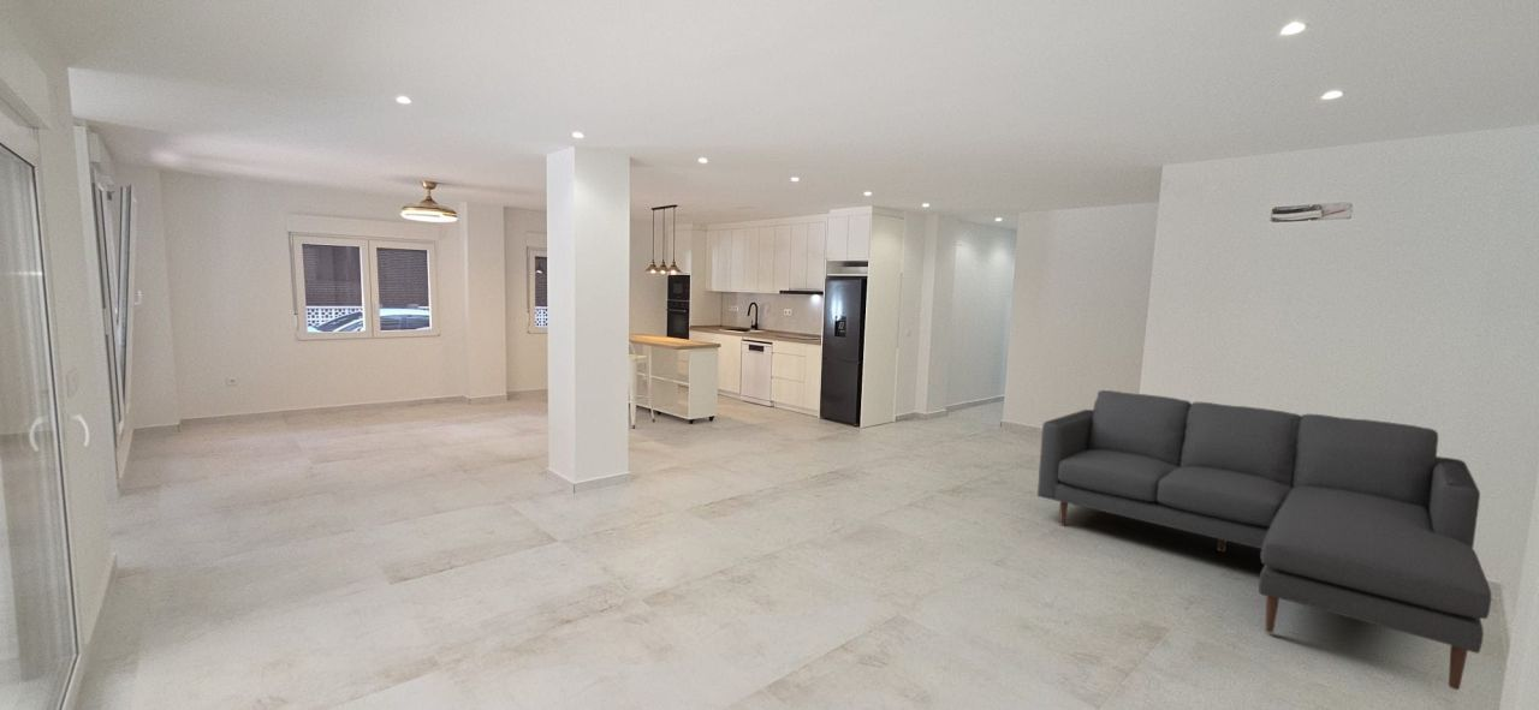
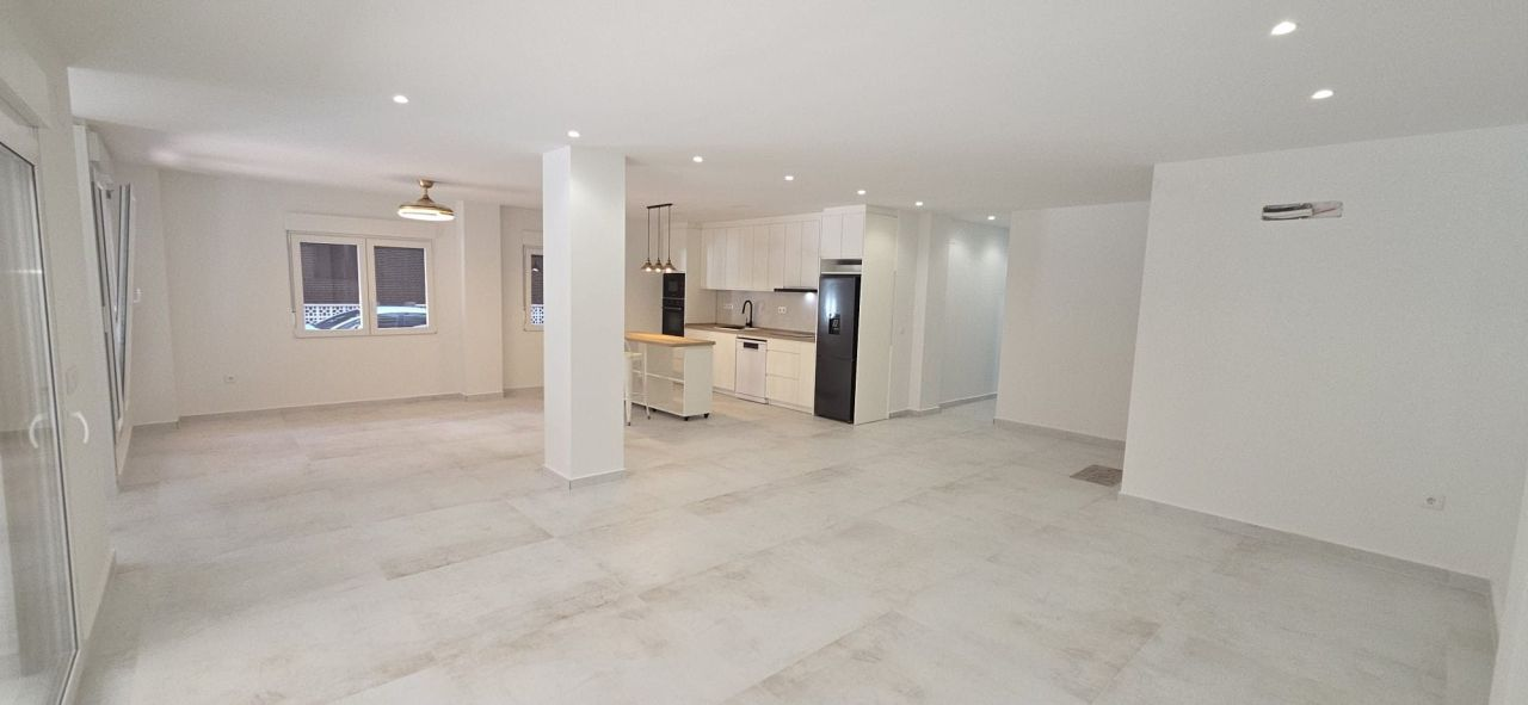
- sofa (1217, 491)
